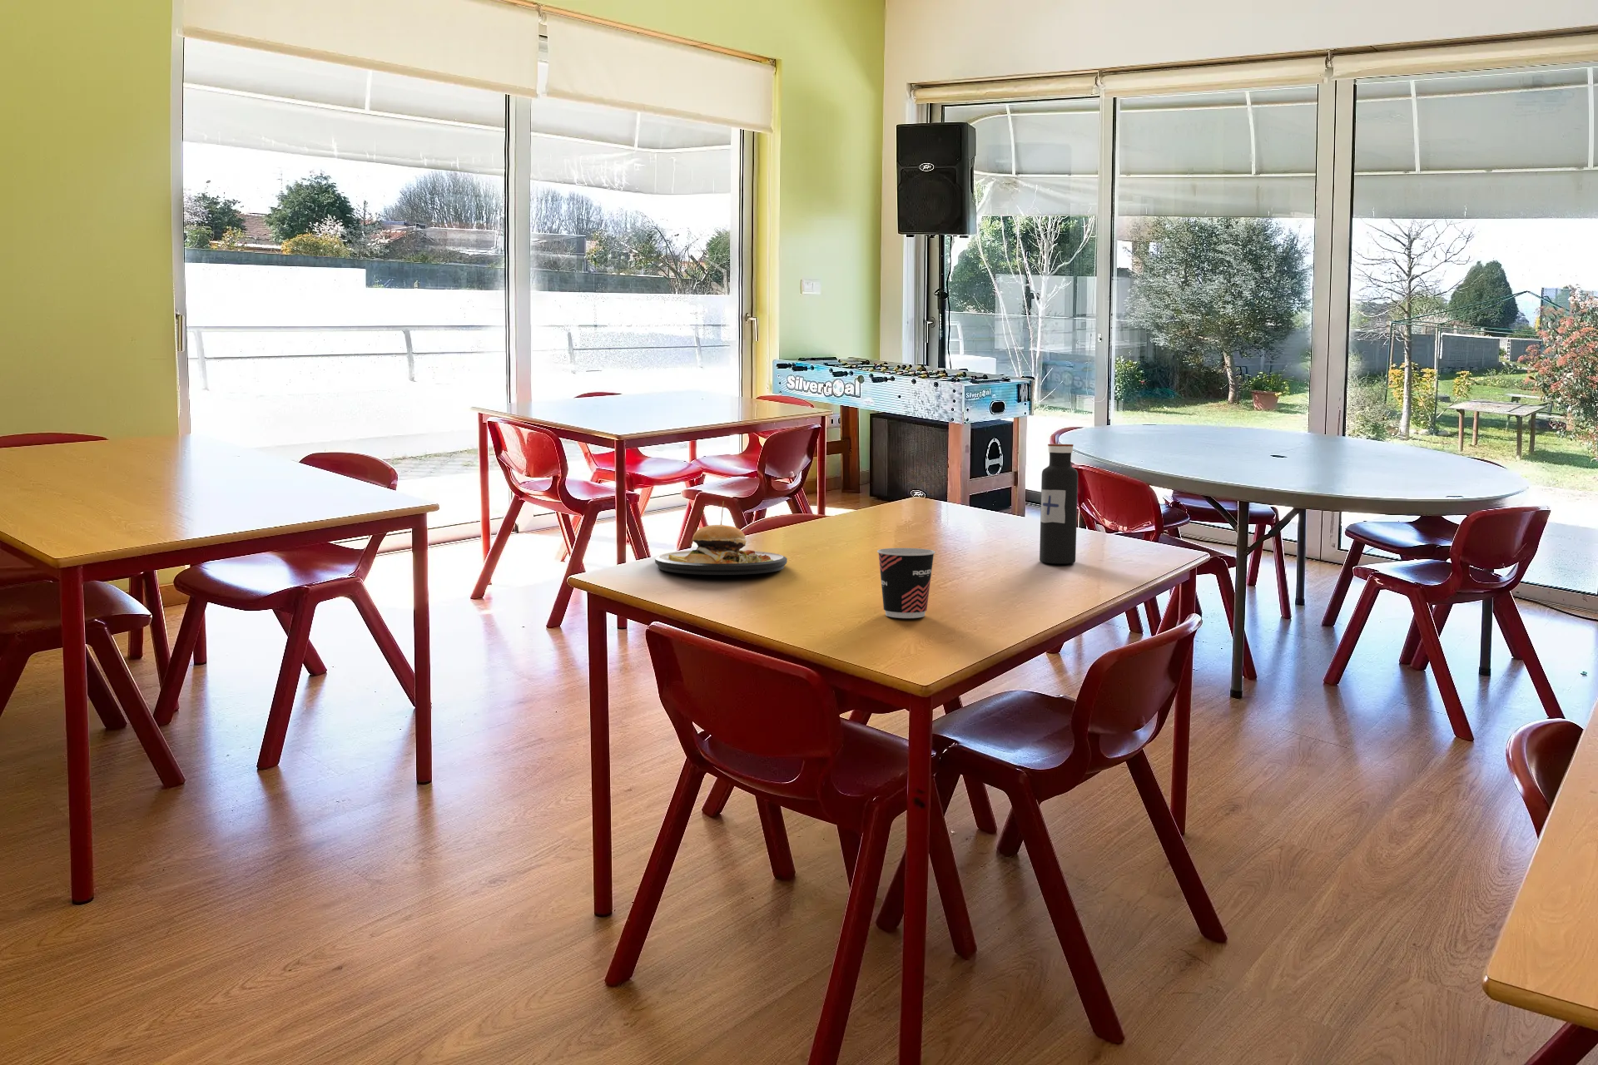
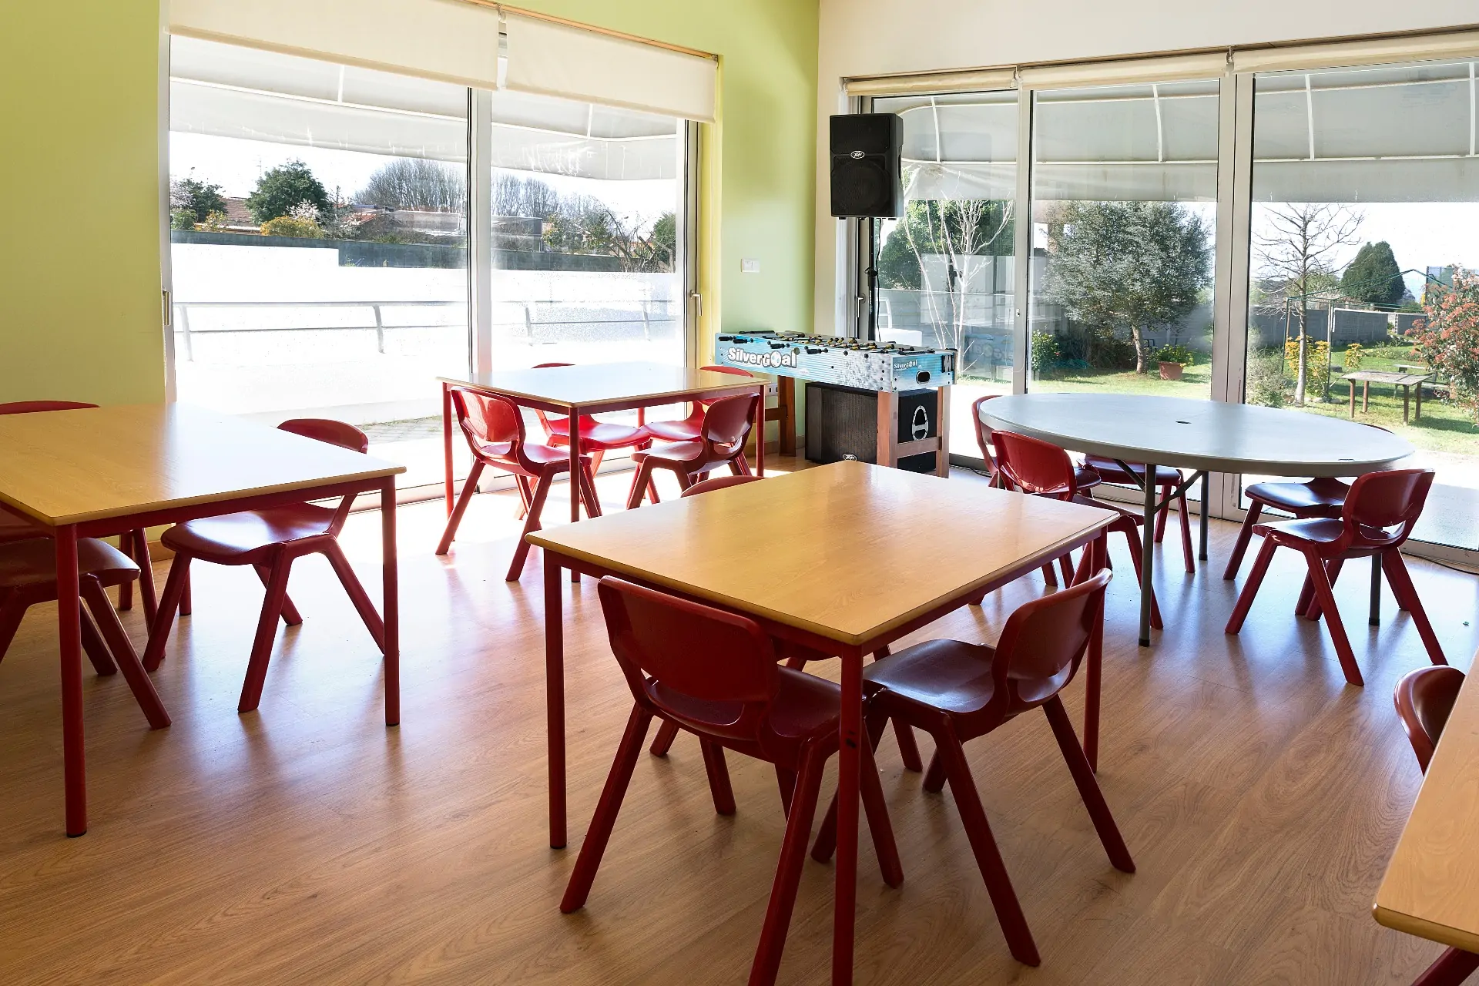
- cup (906, 582)
- water bottle (1058, 503)
- plate (721, 534)
